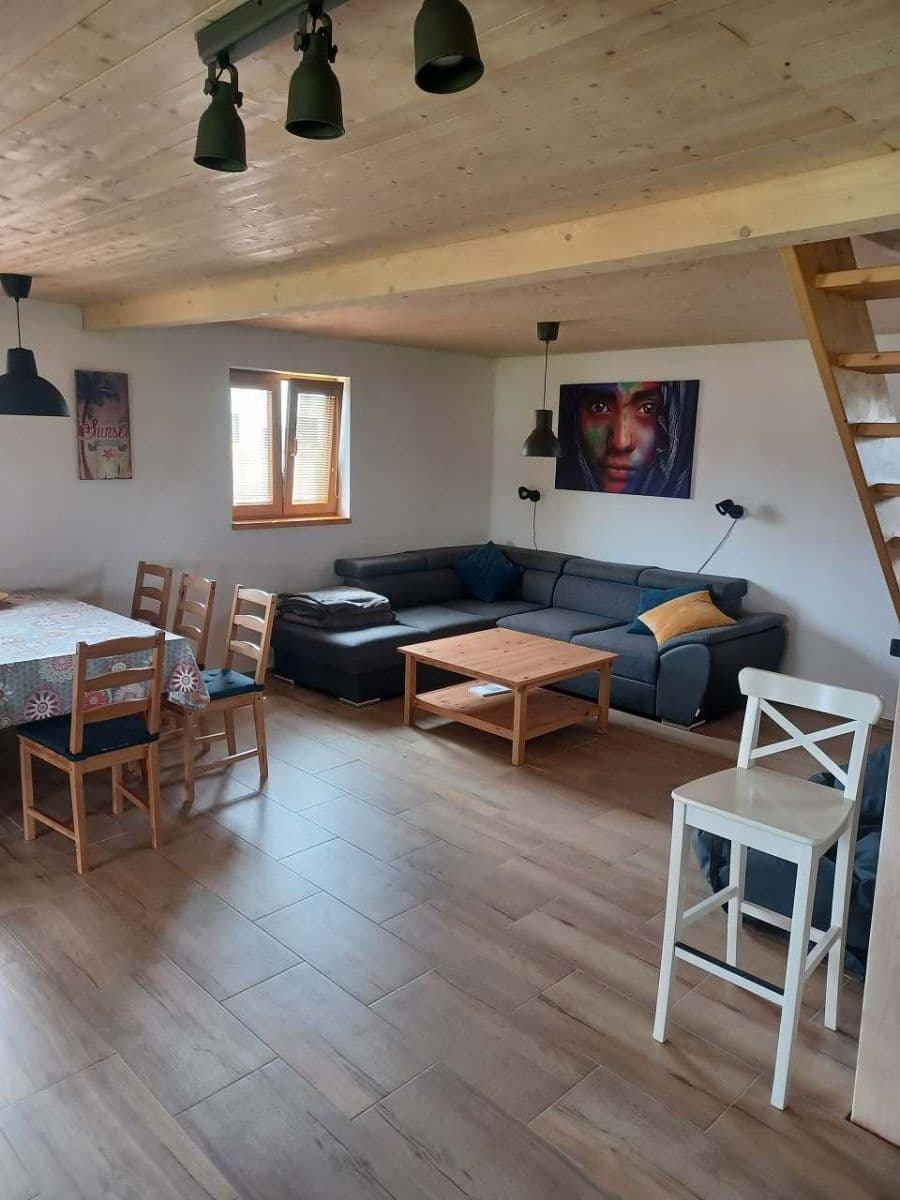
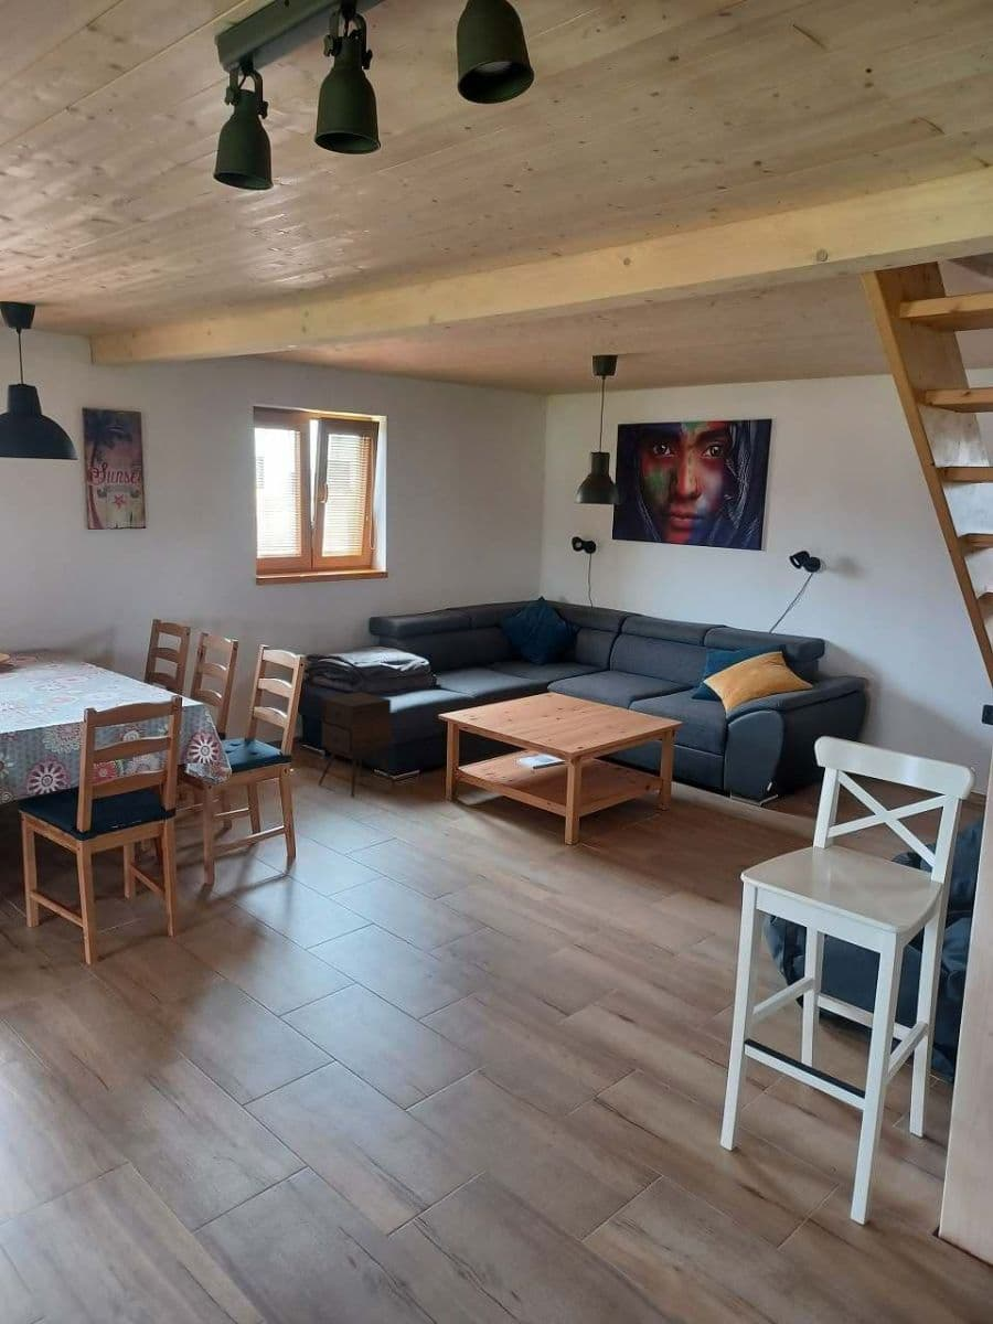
+ side table (356, 743)
